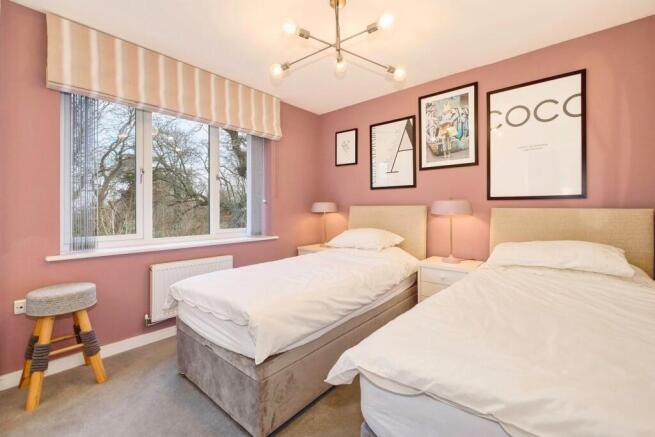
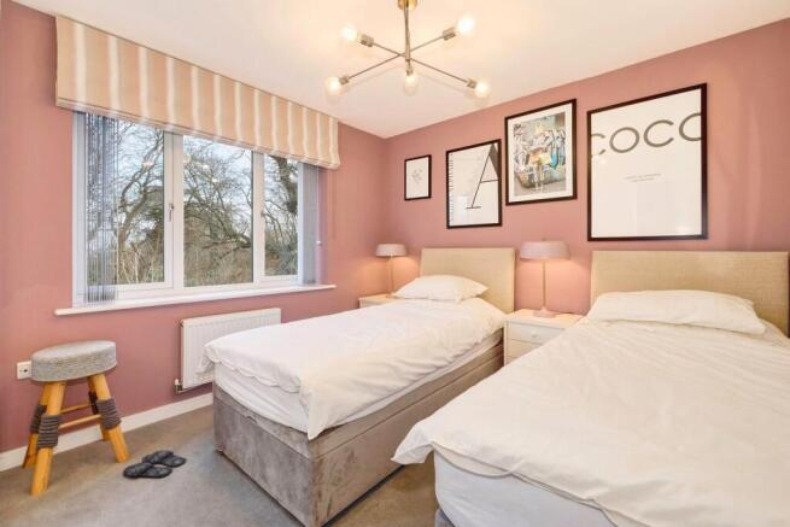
+ slippers (156, 462)
